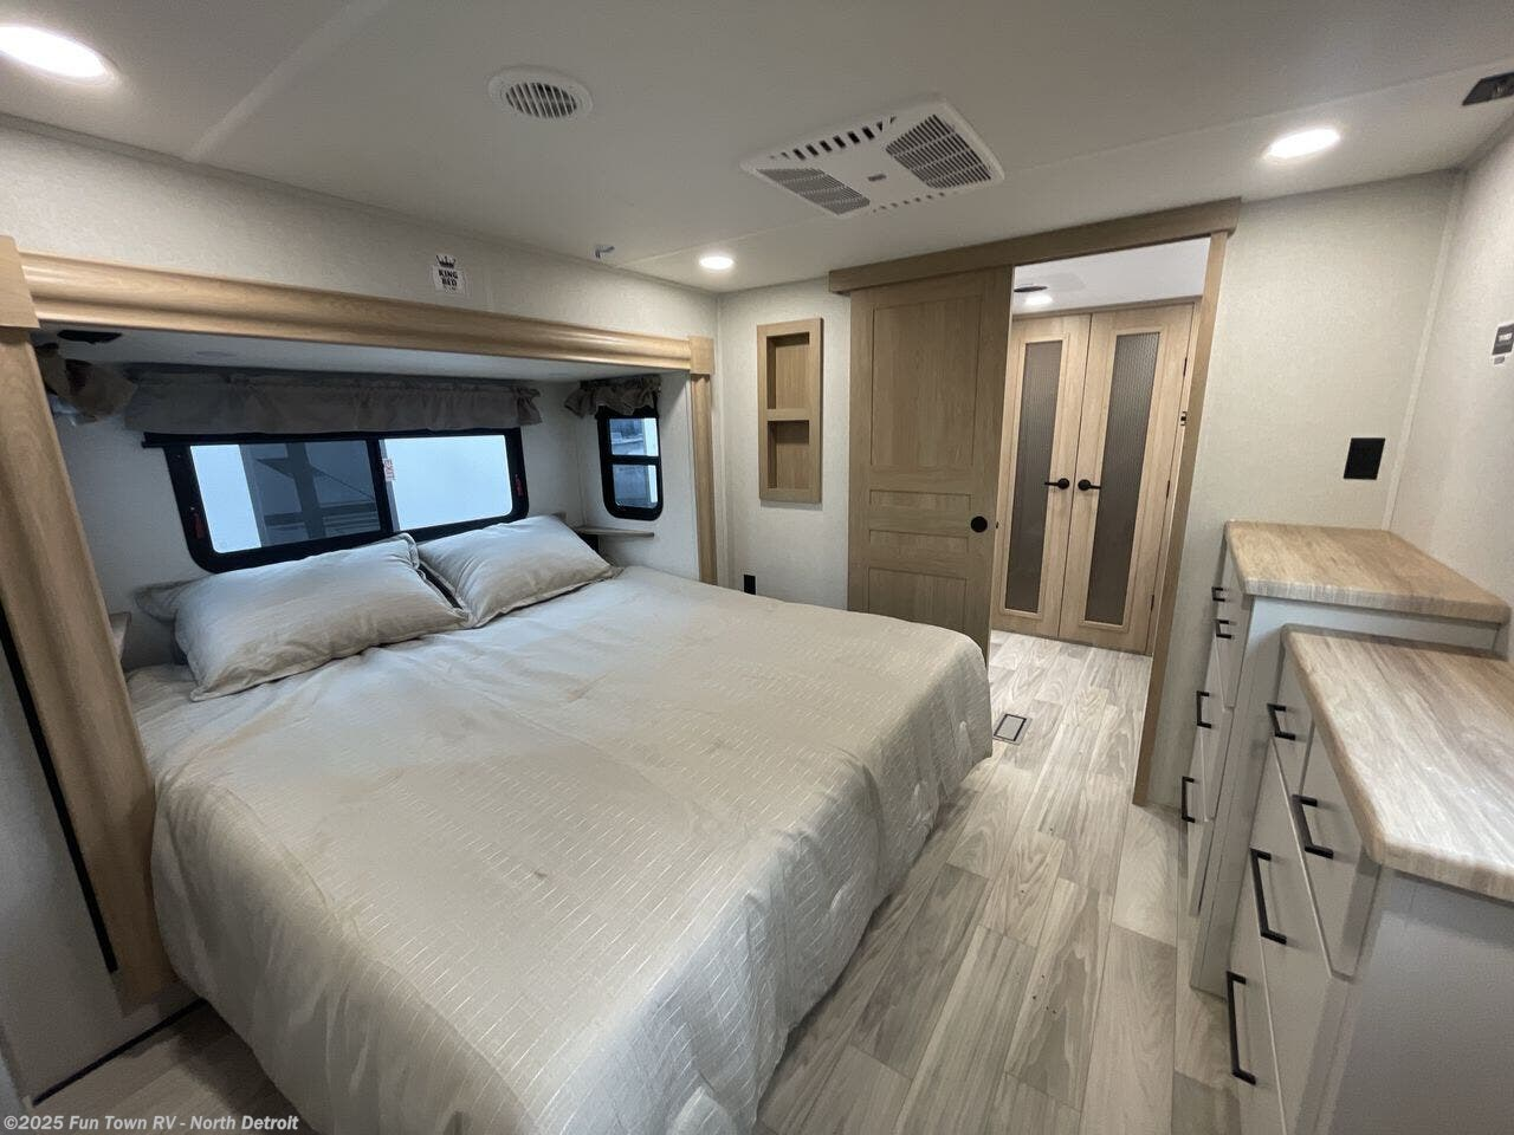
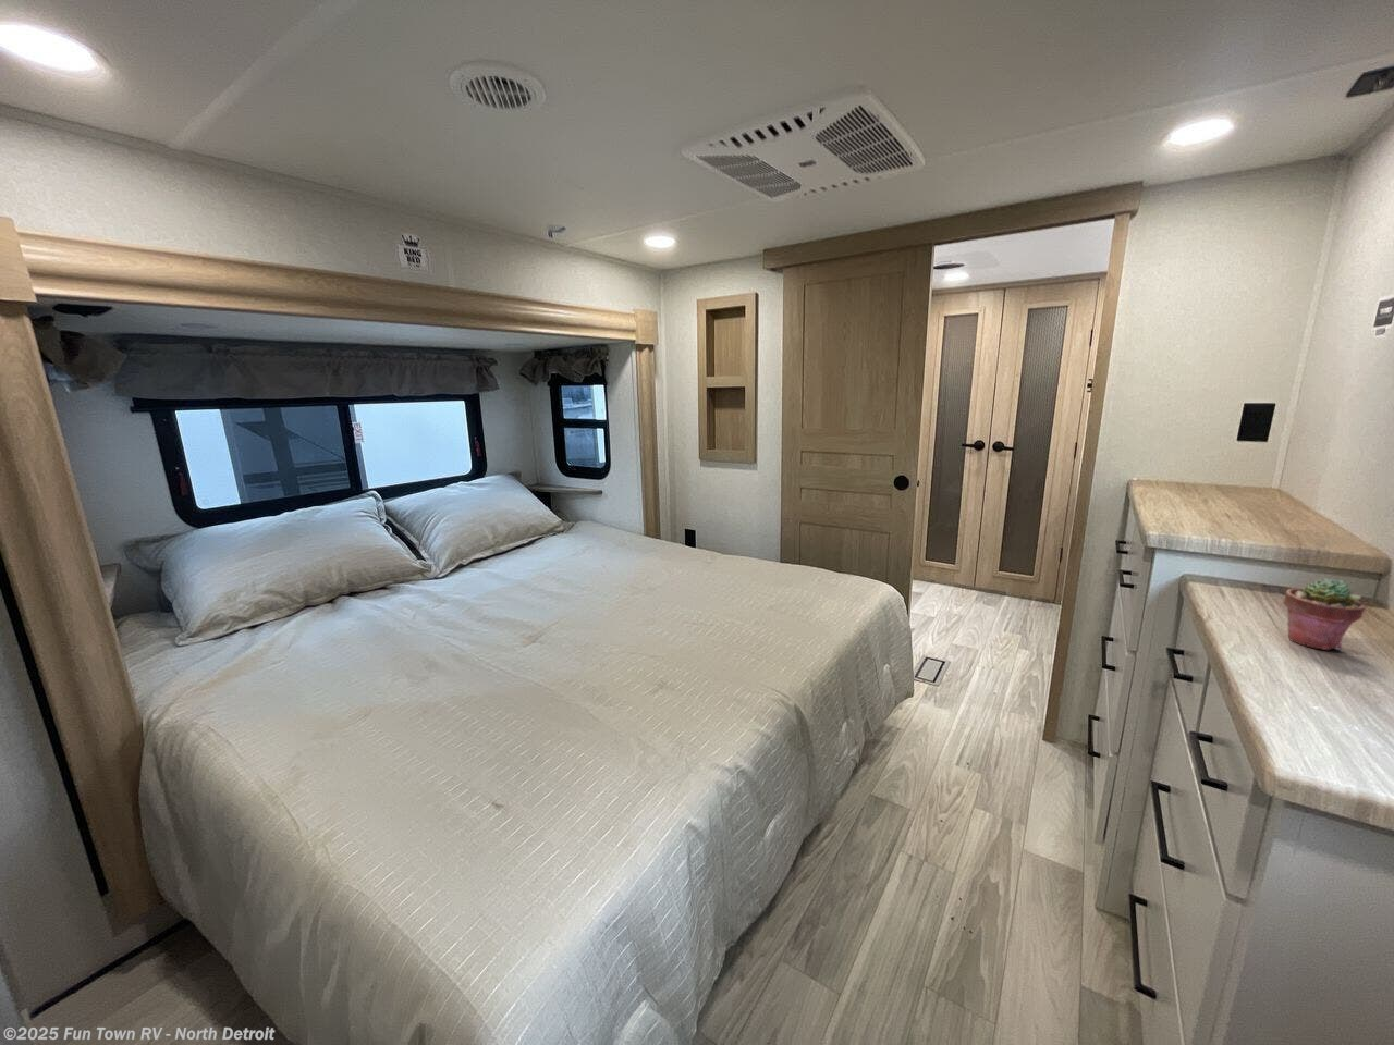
+ potted succulent (1322, 610)
